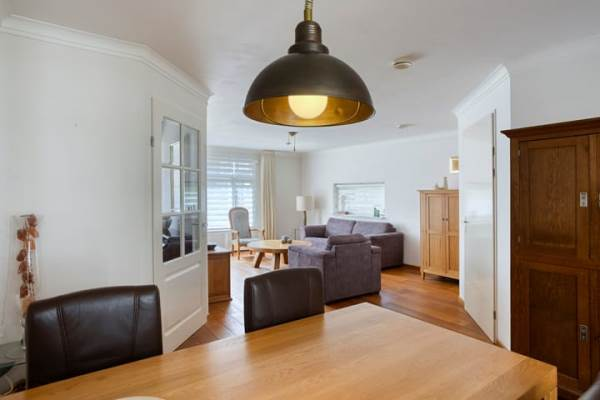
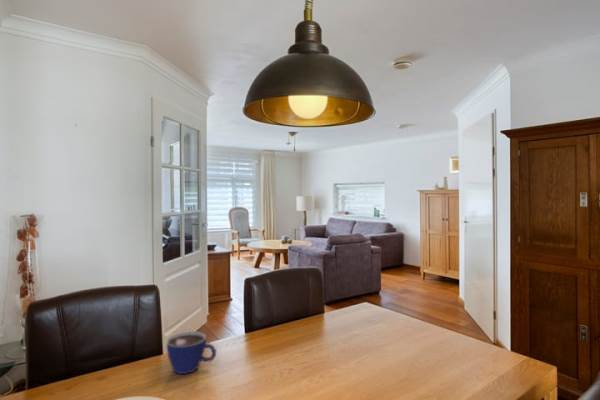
+ cup (192, 353)
